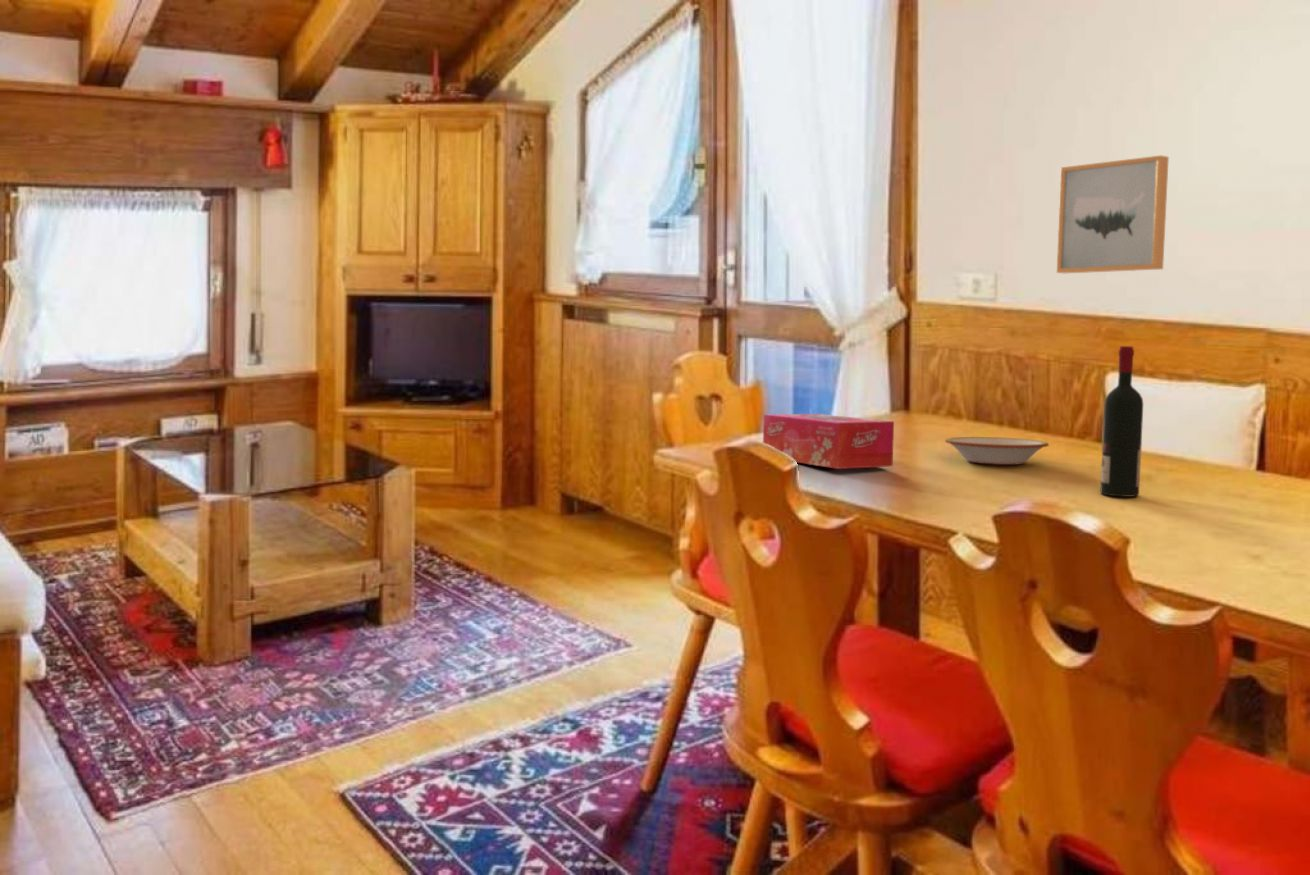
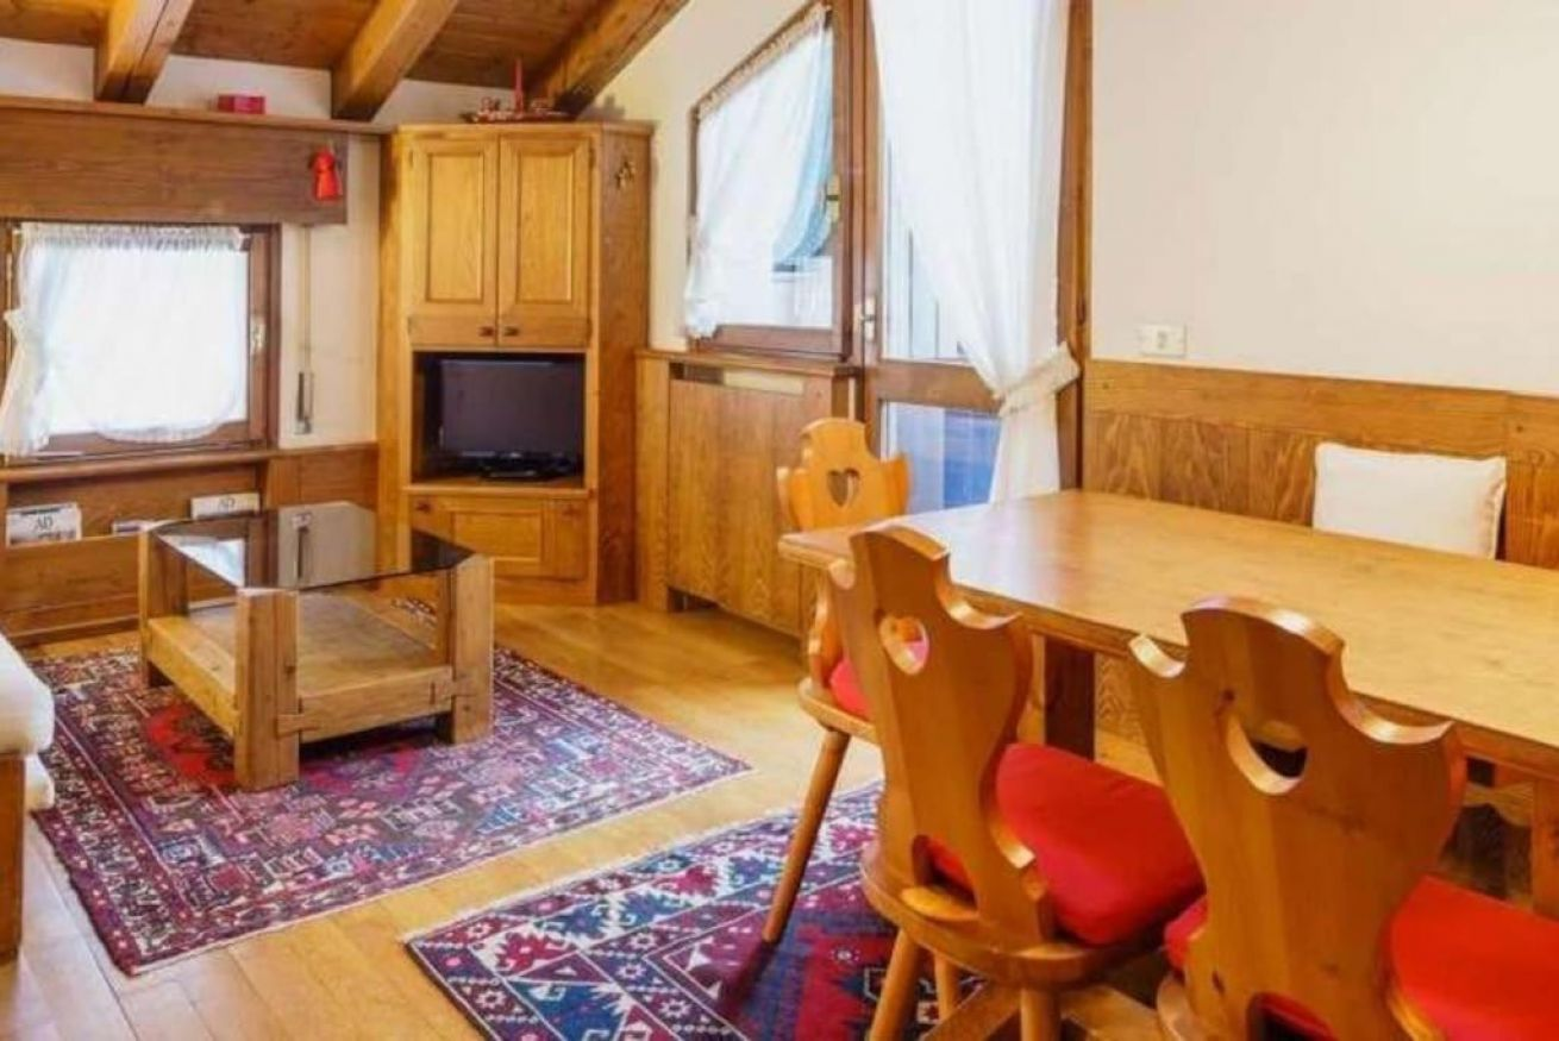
- tissue box (826, 439)
- bowl (995, 451)
- alcohol (1123, 420)
- wall art (1110, 216)
